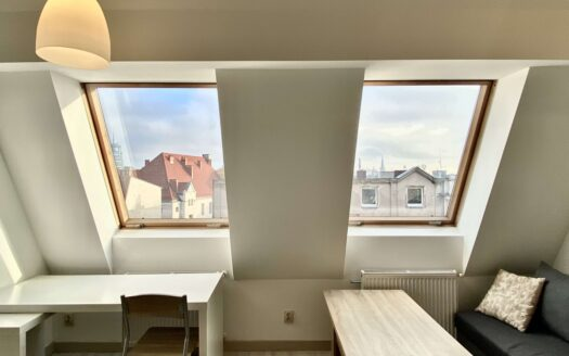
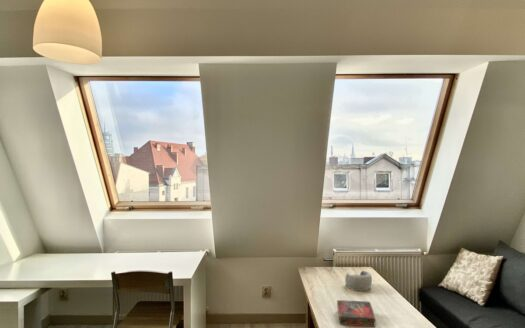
+ book (355, 313)
+ decorative bowl (359, 279)
